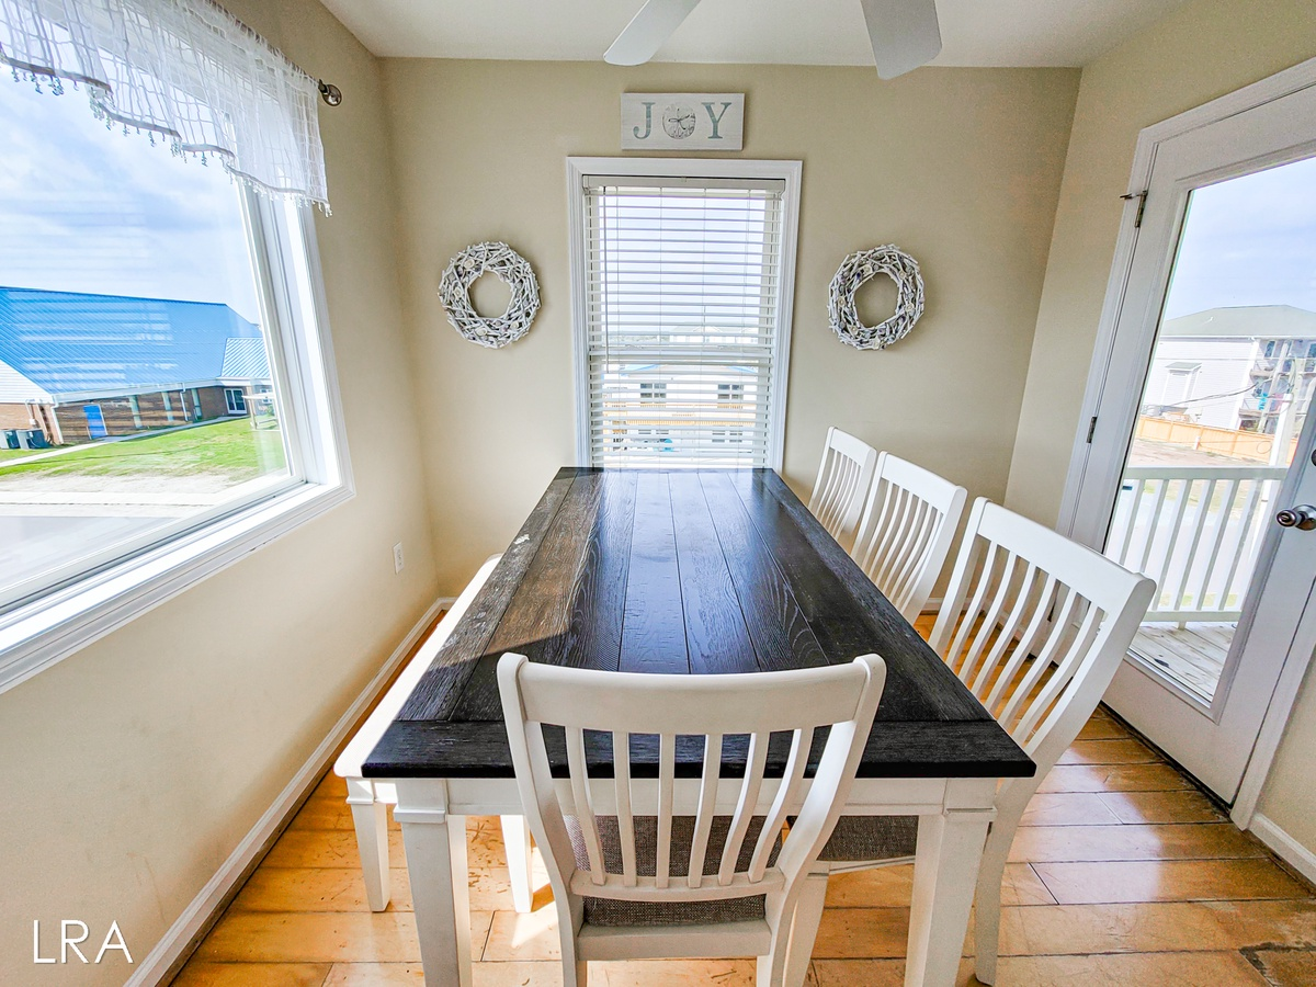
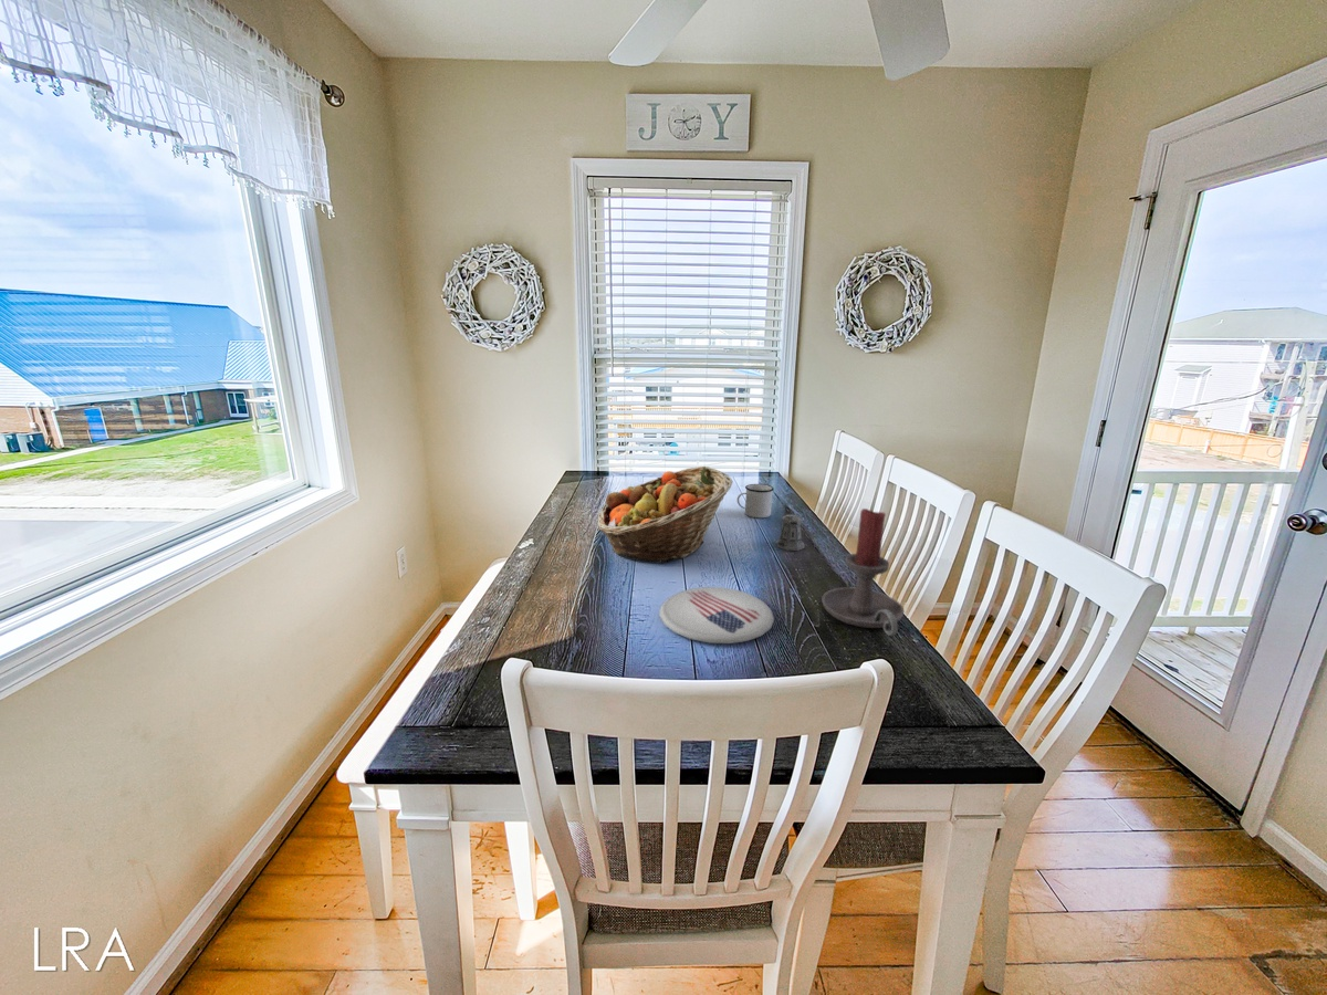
+ plate (715, 610)
+ candle holder (873, 566)
+ mug (754, 501)
+ fruit basket (662, 509)
+ pepper shaker (793, 530)
